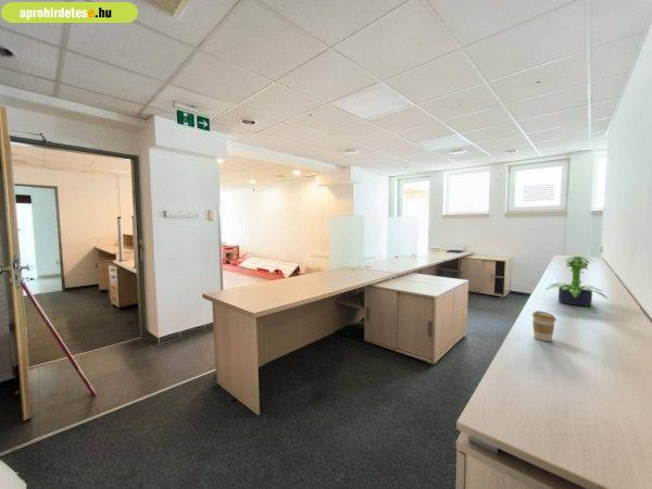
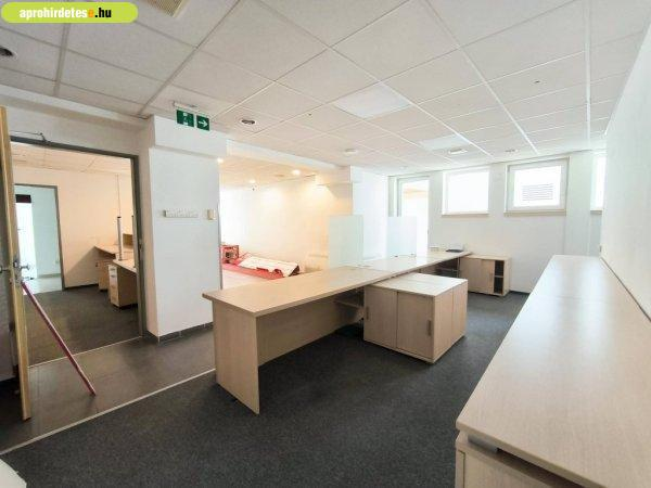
- coffee cup (543, 325)
- potted plant (574, 278)
